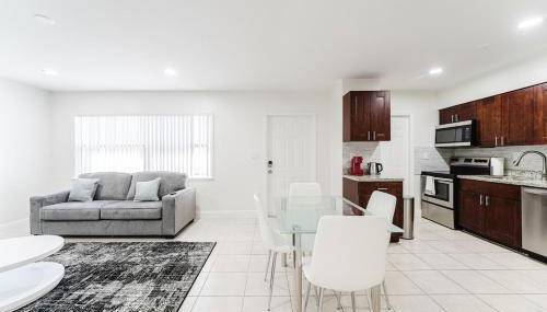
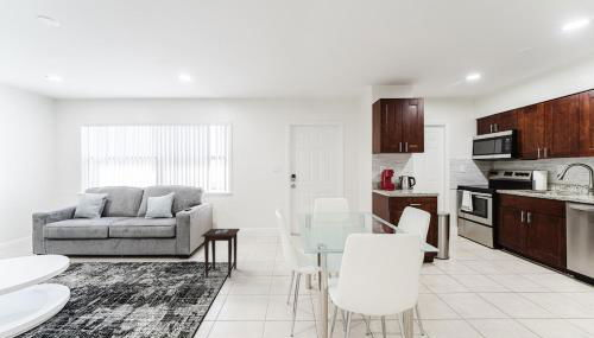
+ side table (214, 250)
